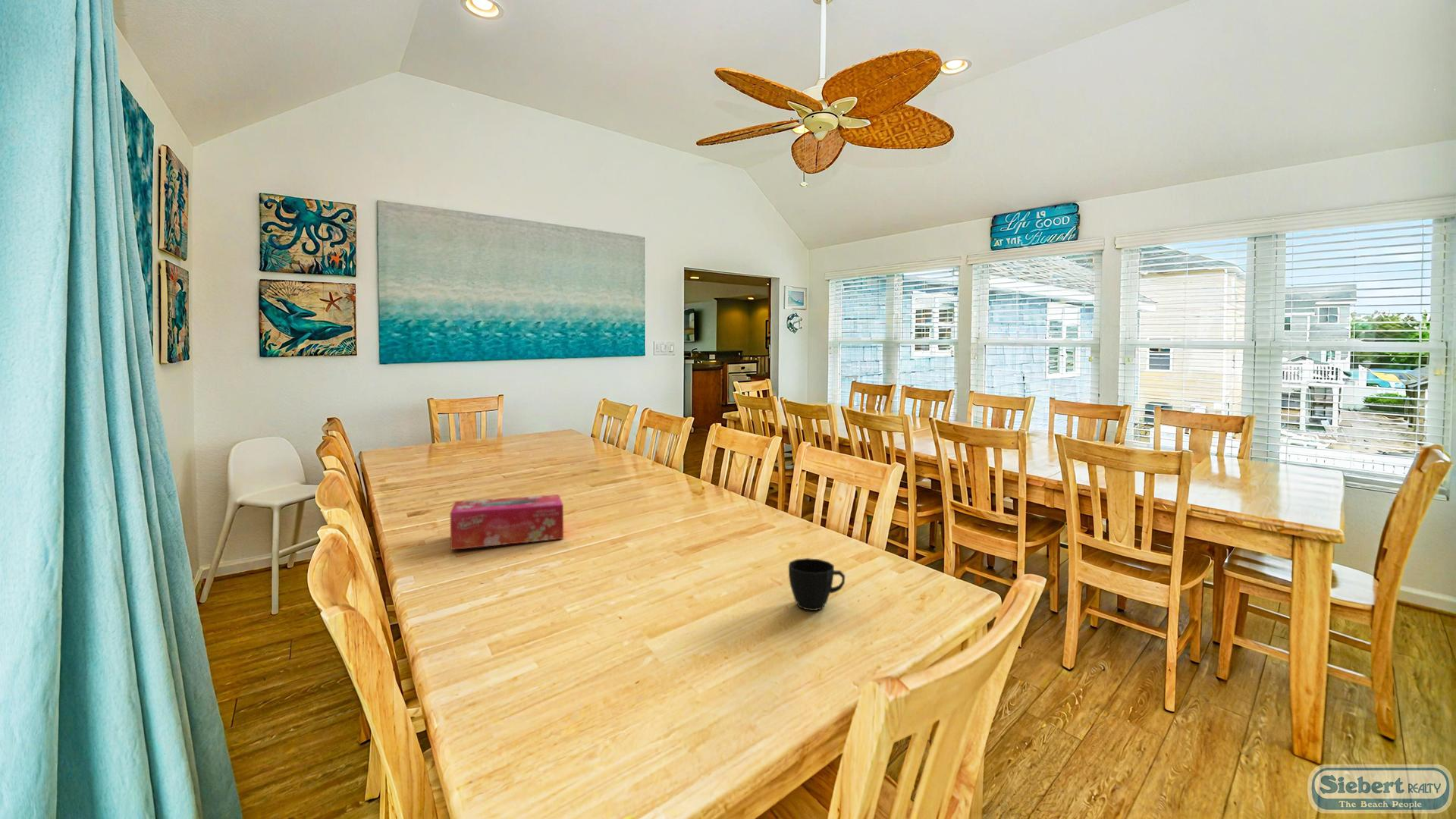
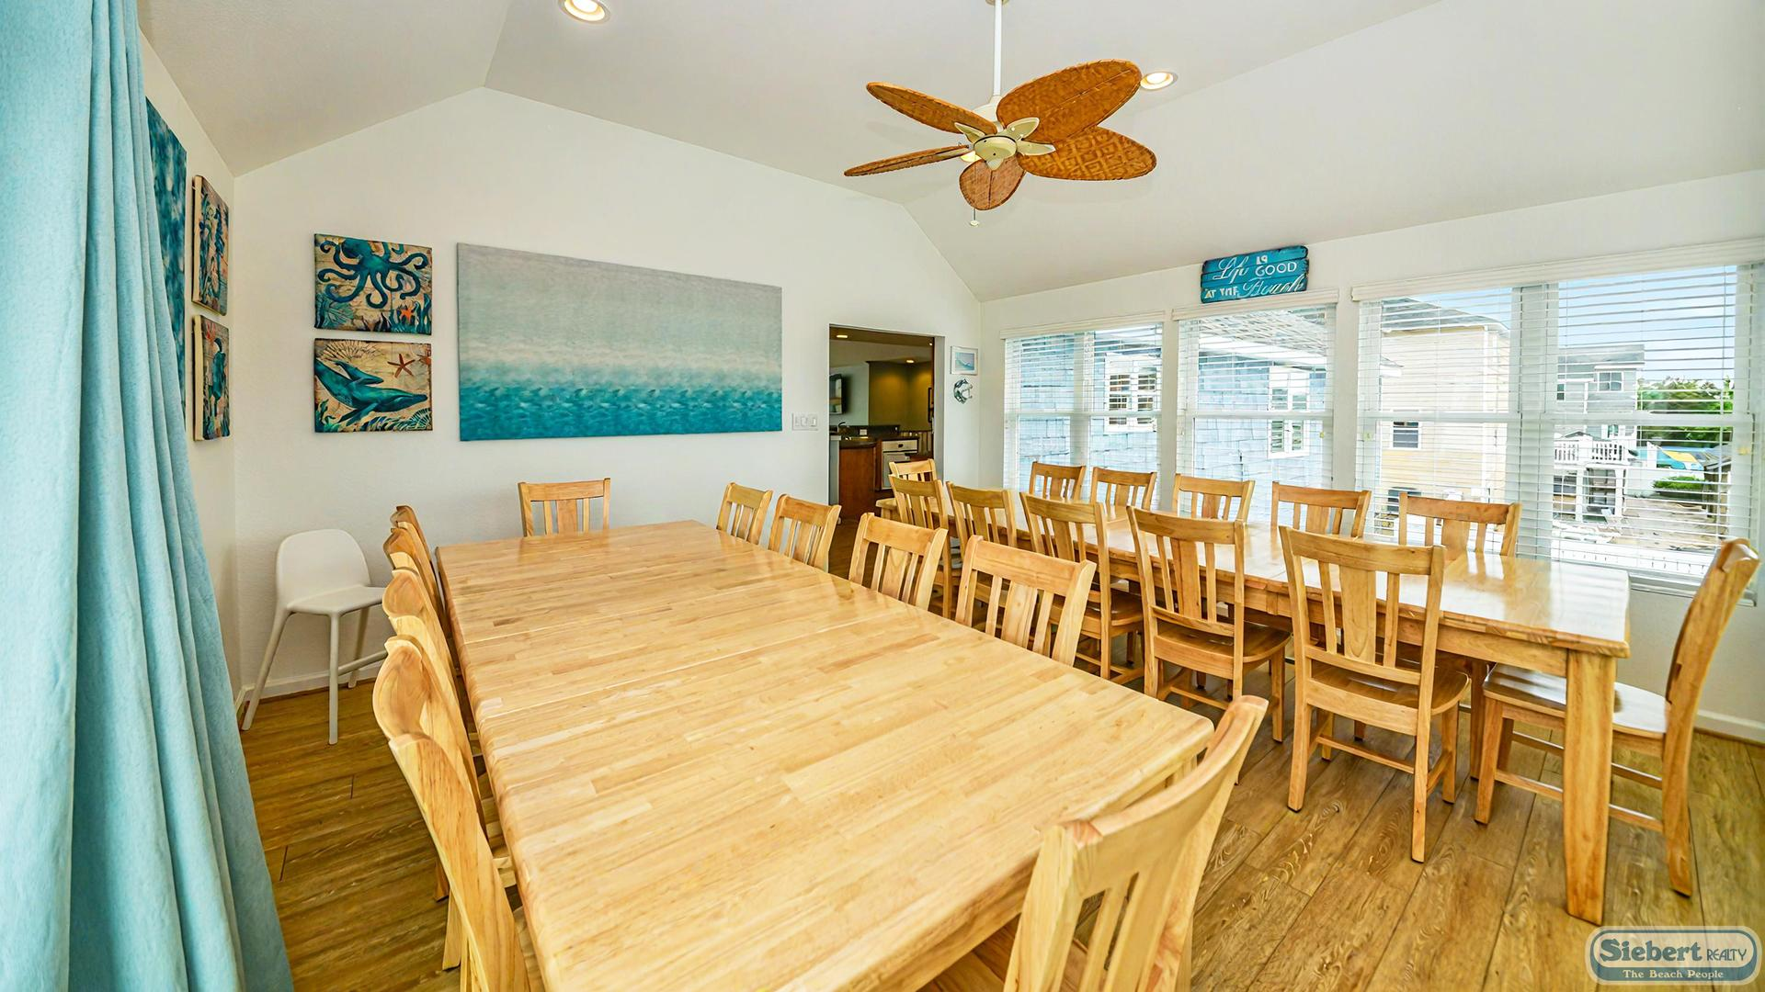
- tissue box (509, 519)
- cup (813, 585)
